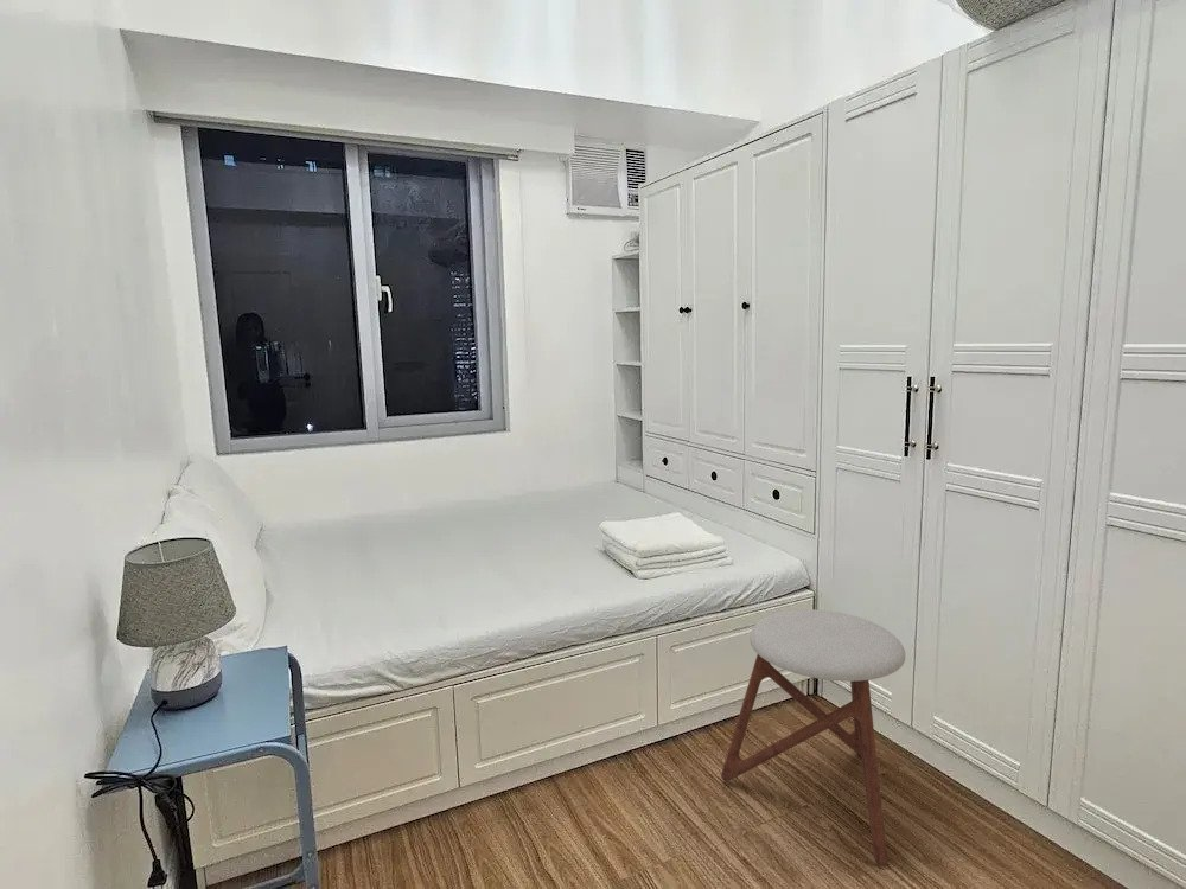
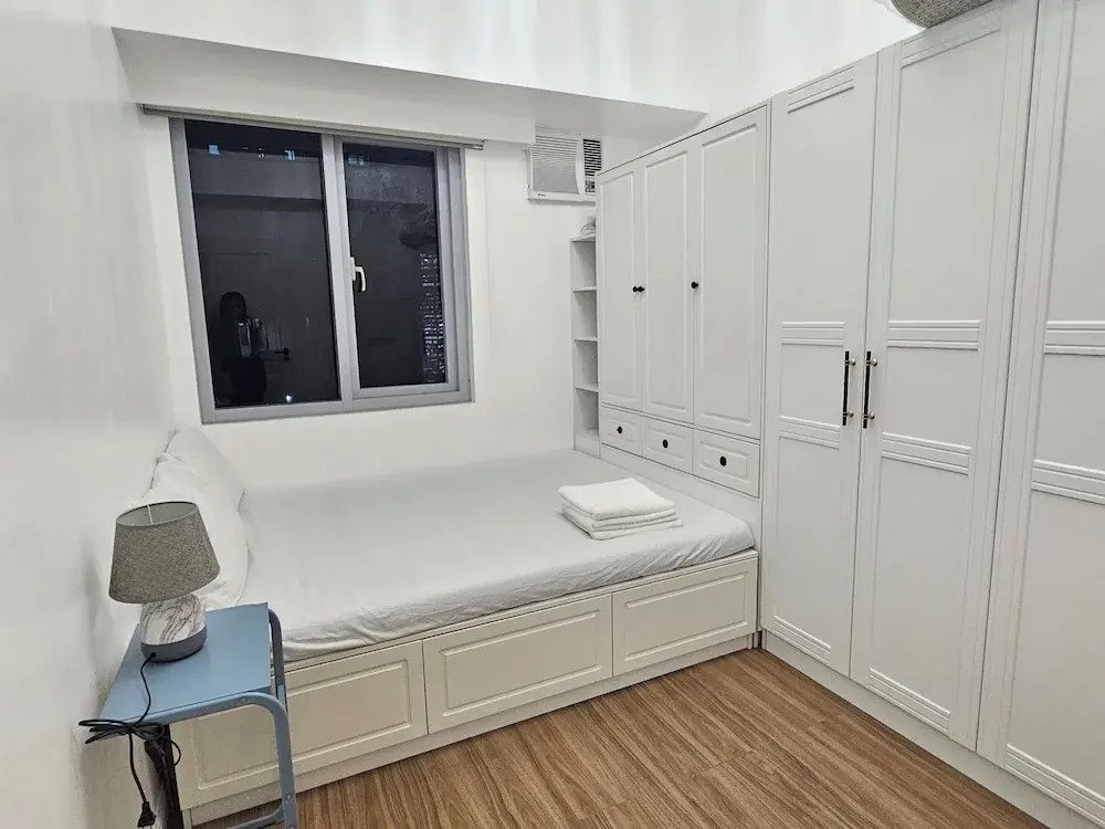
- stool (829, 722)
